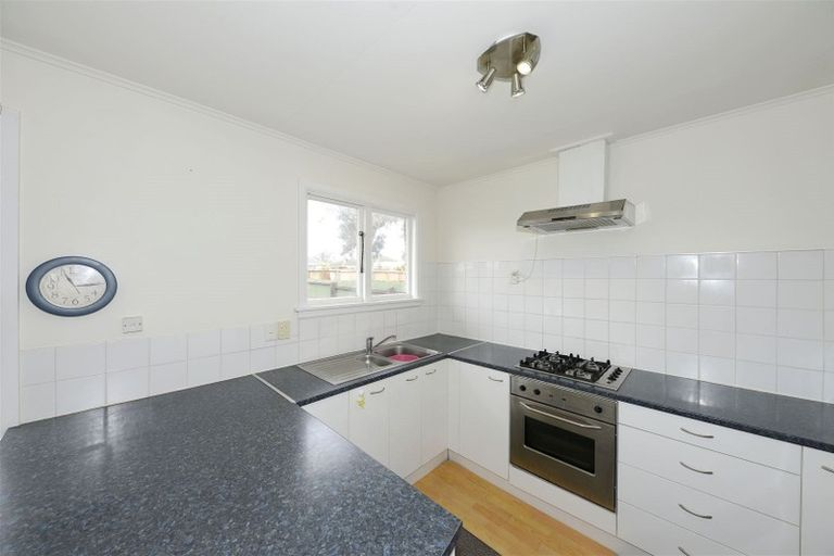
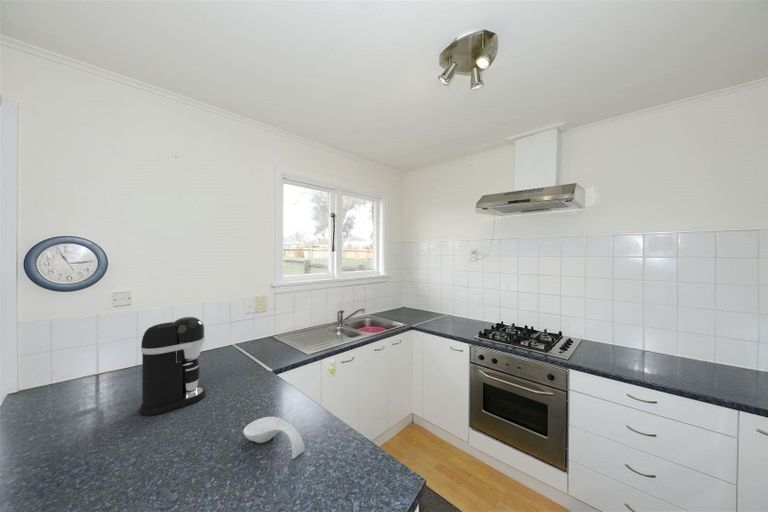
+ coffee maker (174, 360)
+ spoon rest (274, 431)
